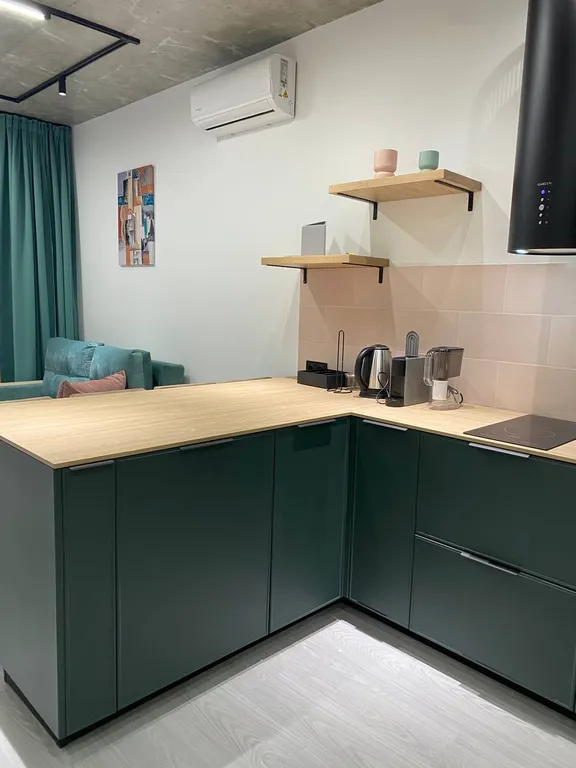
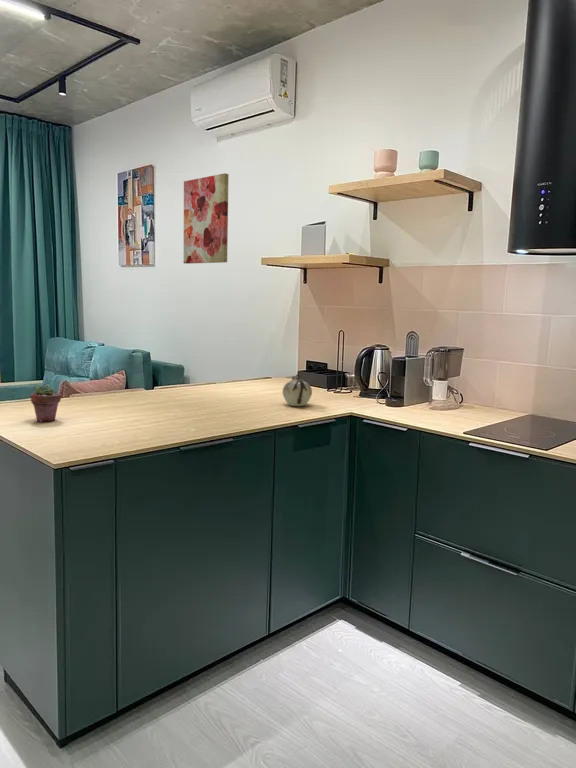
+ potted succulent (45, 401)
+ wall art (204, 220)
+ teapot (297, 389)
